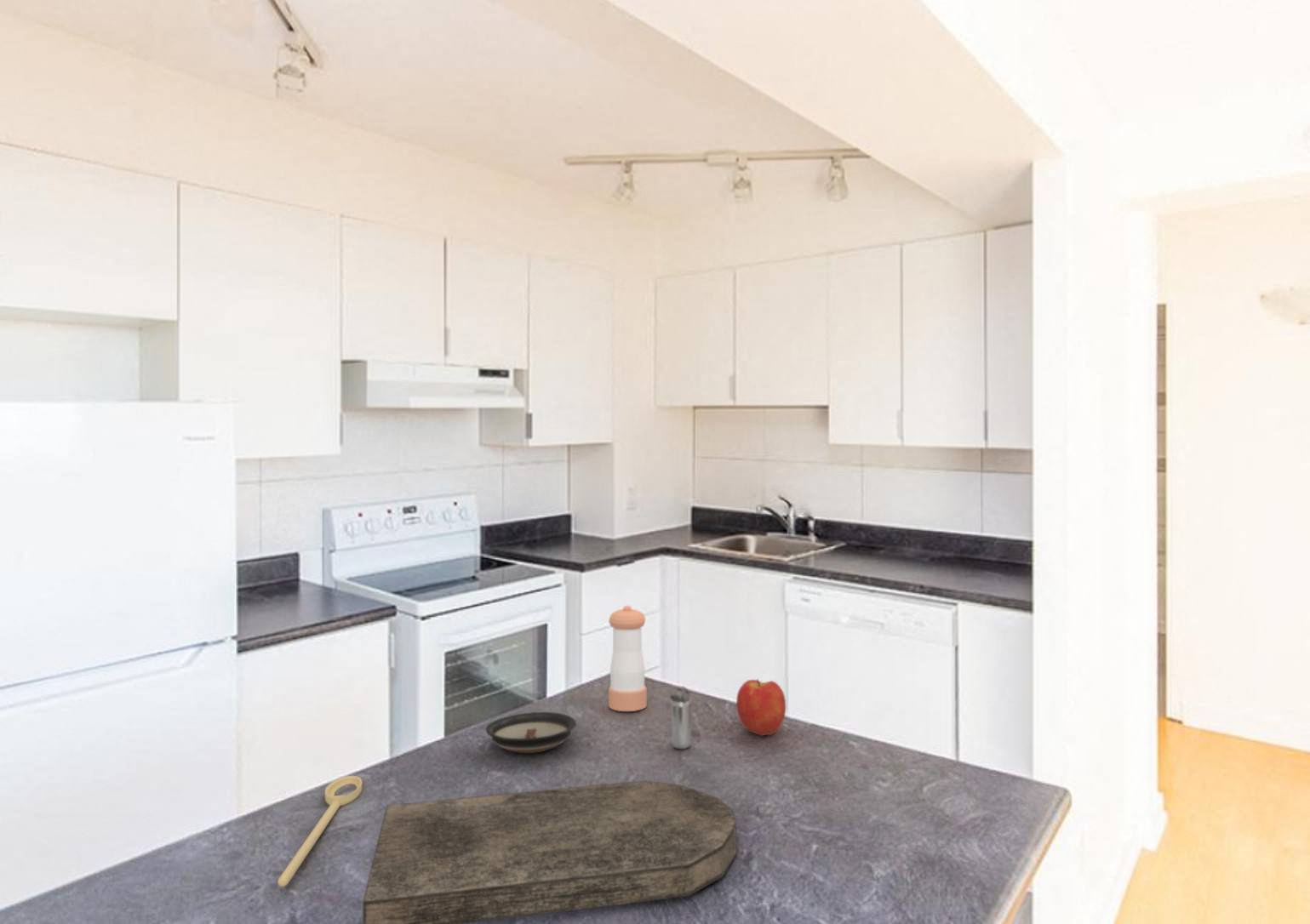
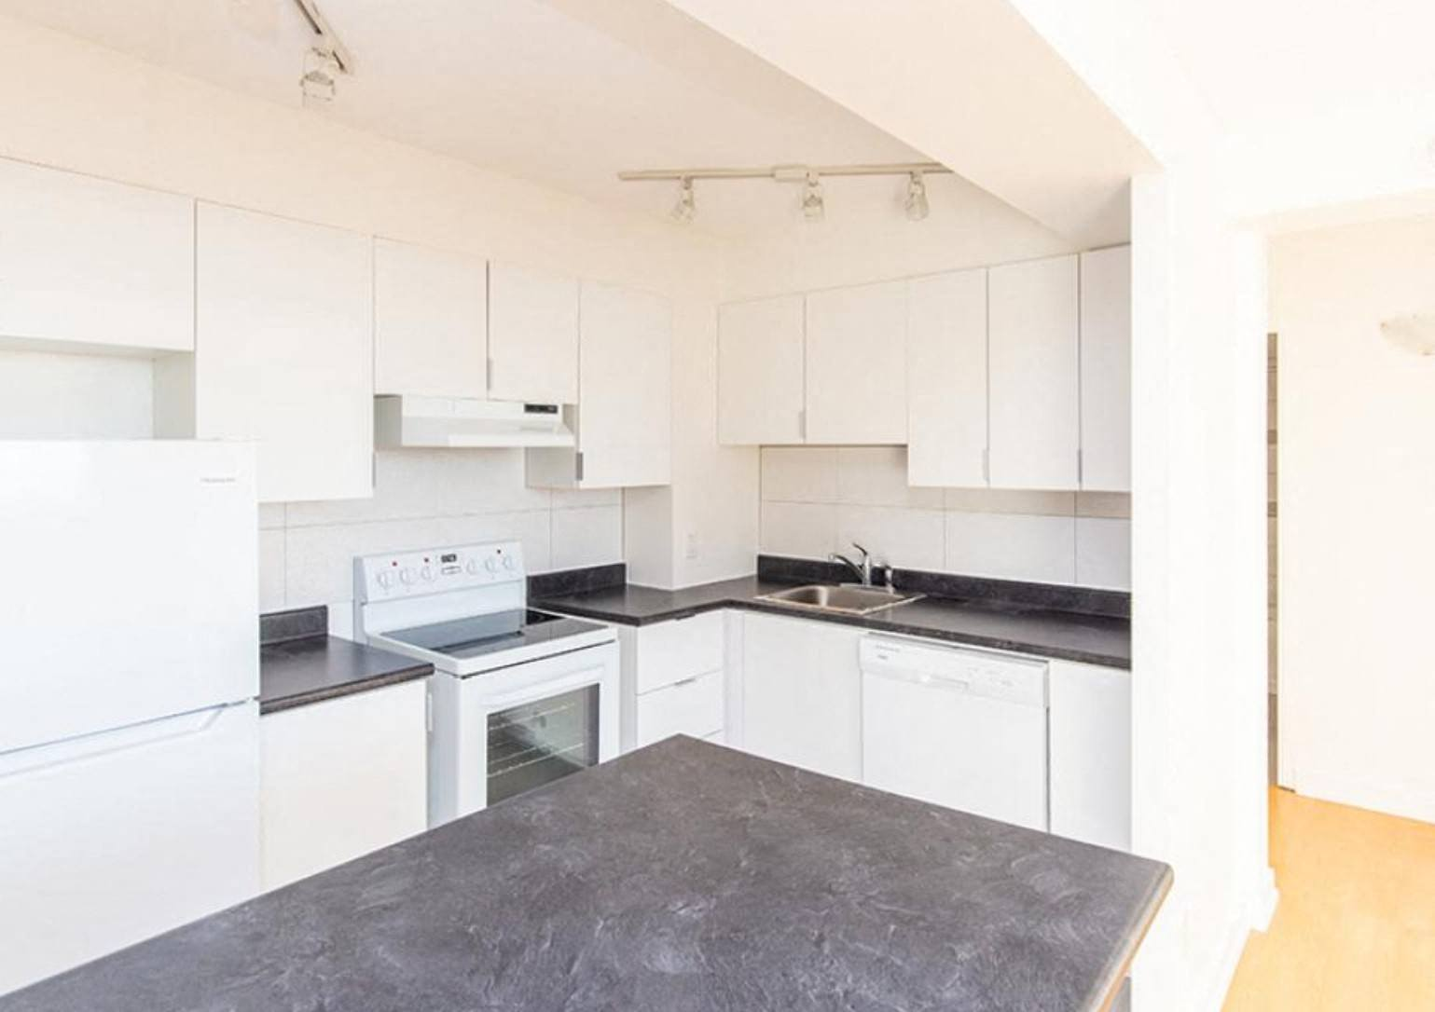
- saucer (531, 734)
- cutting board (563, 842)
- shaker (681, 716)
- spoon (321, 824)
- pepper shaker (627, 655)
- apple (762, 705)
